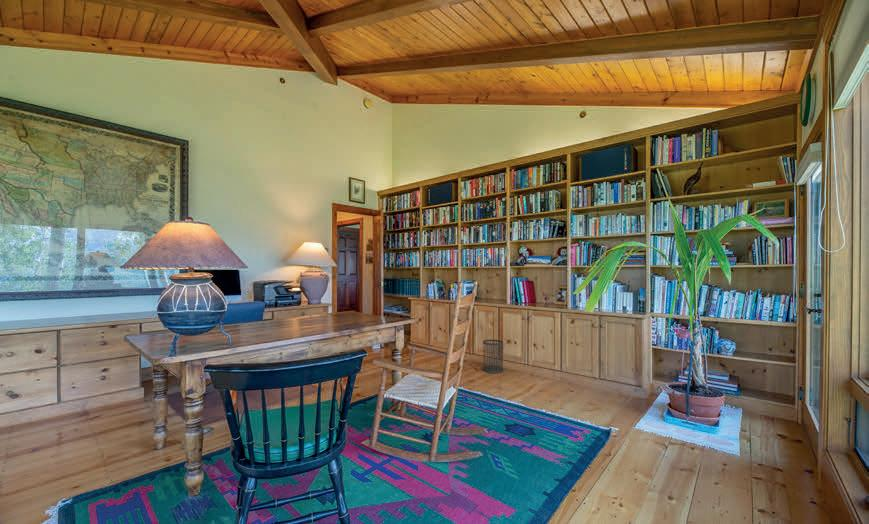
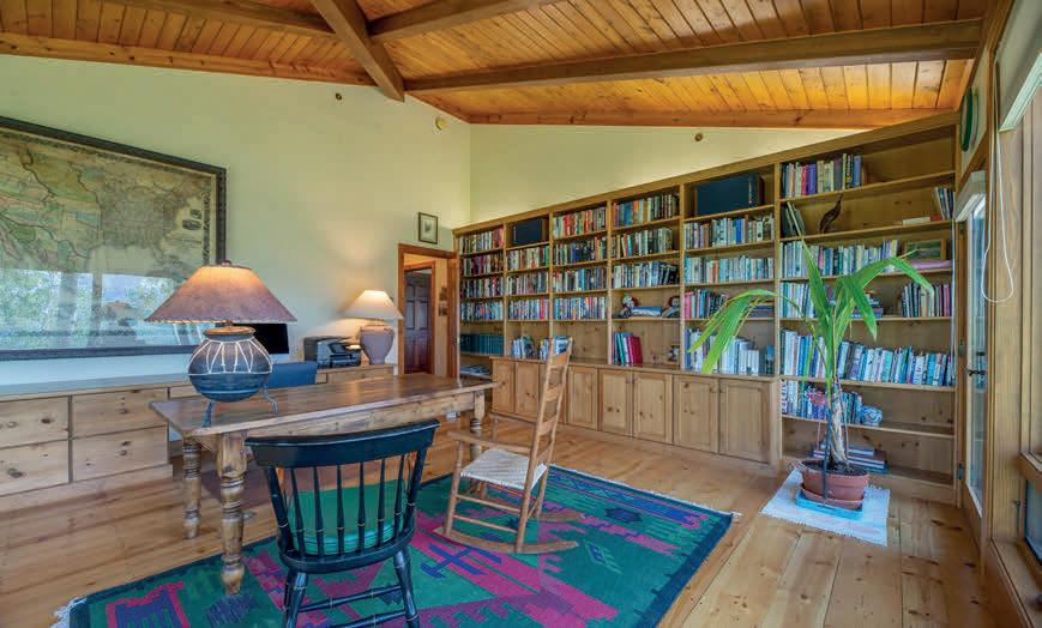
- wastebasket (493, 355)
